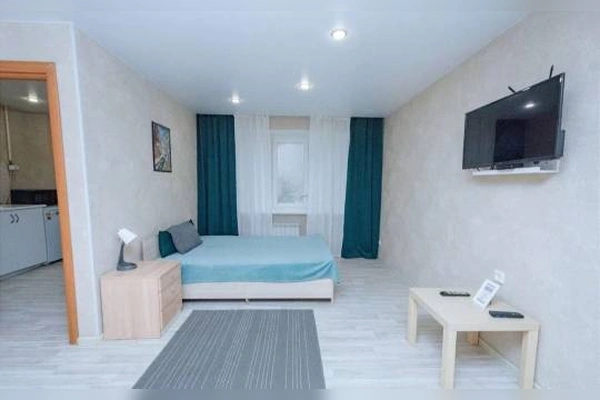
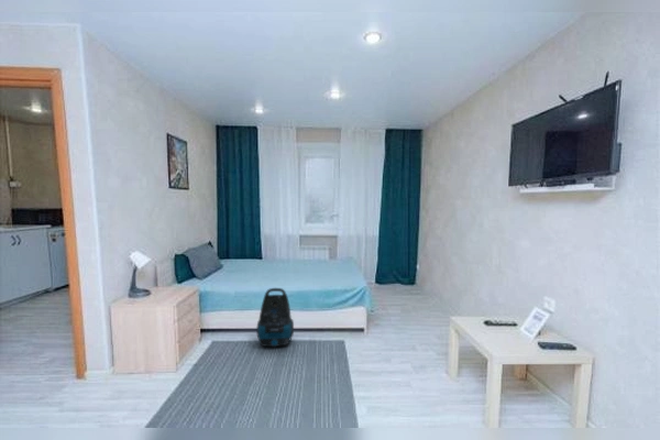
+ vacuum cleaner (274, 317)
